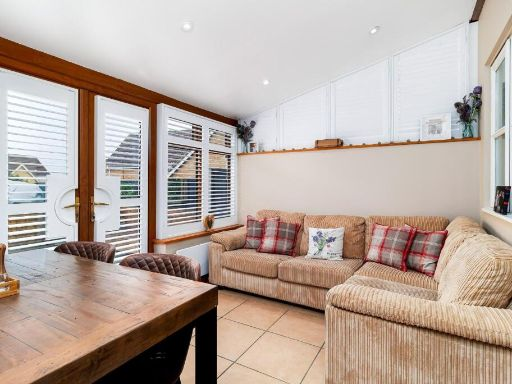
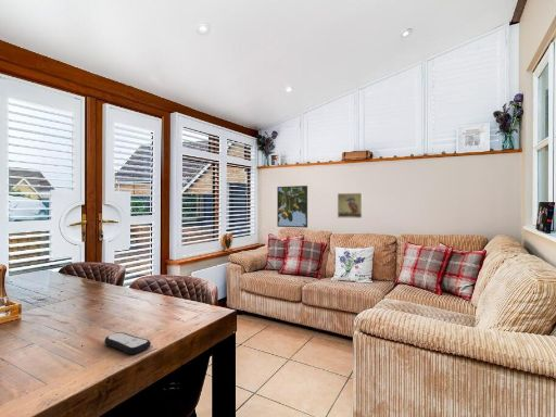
+ remote control (126, 342)
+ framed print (291, 206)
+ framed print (350, 205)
